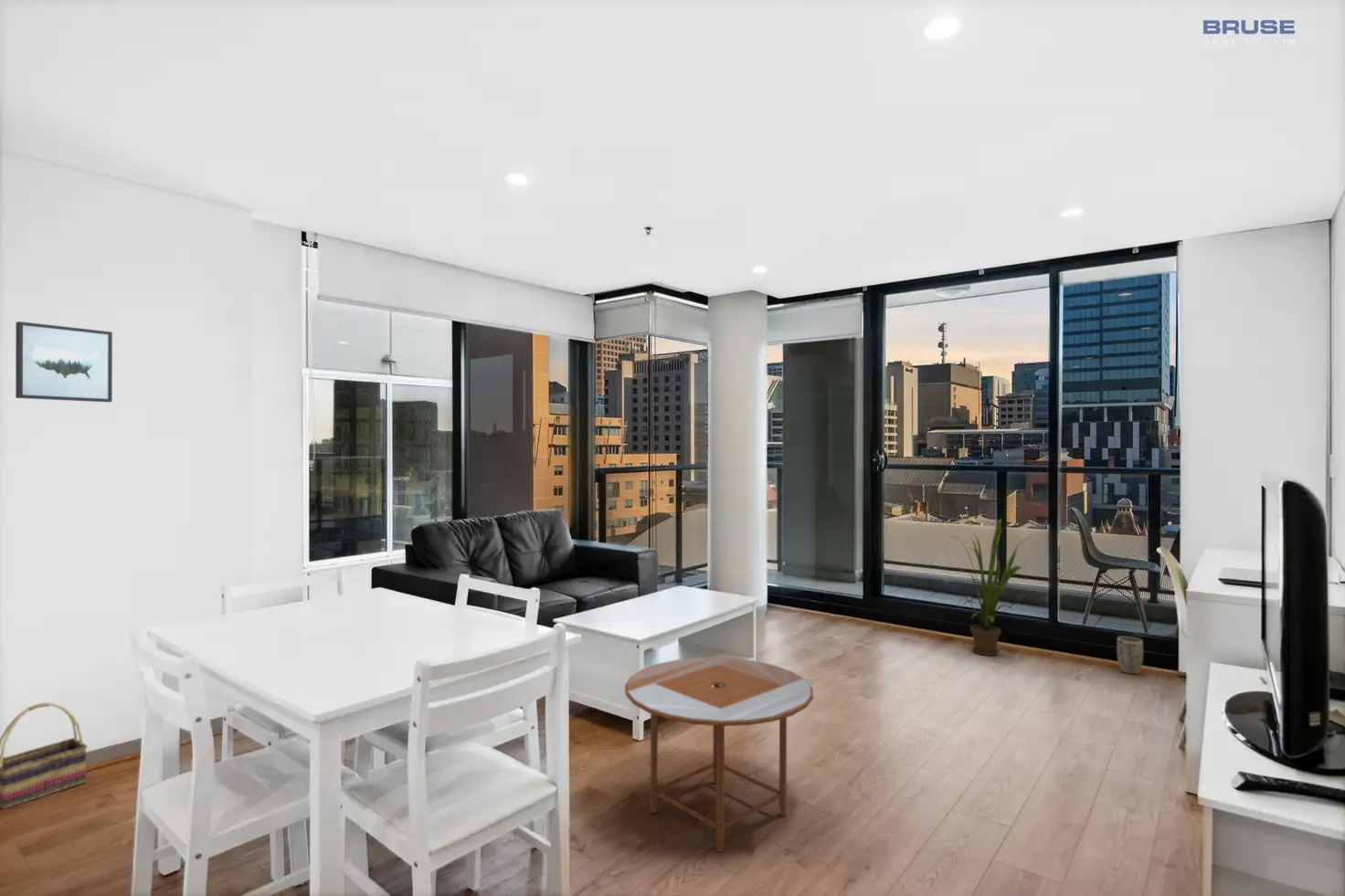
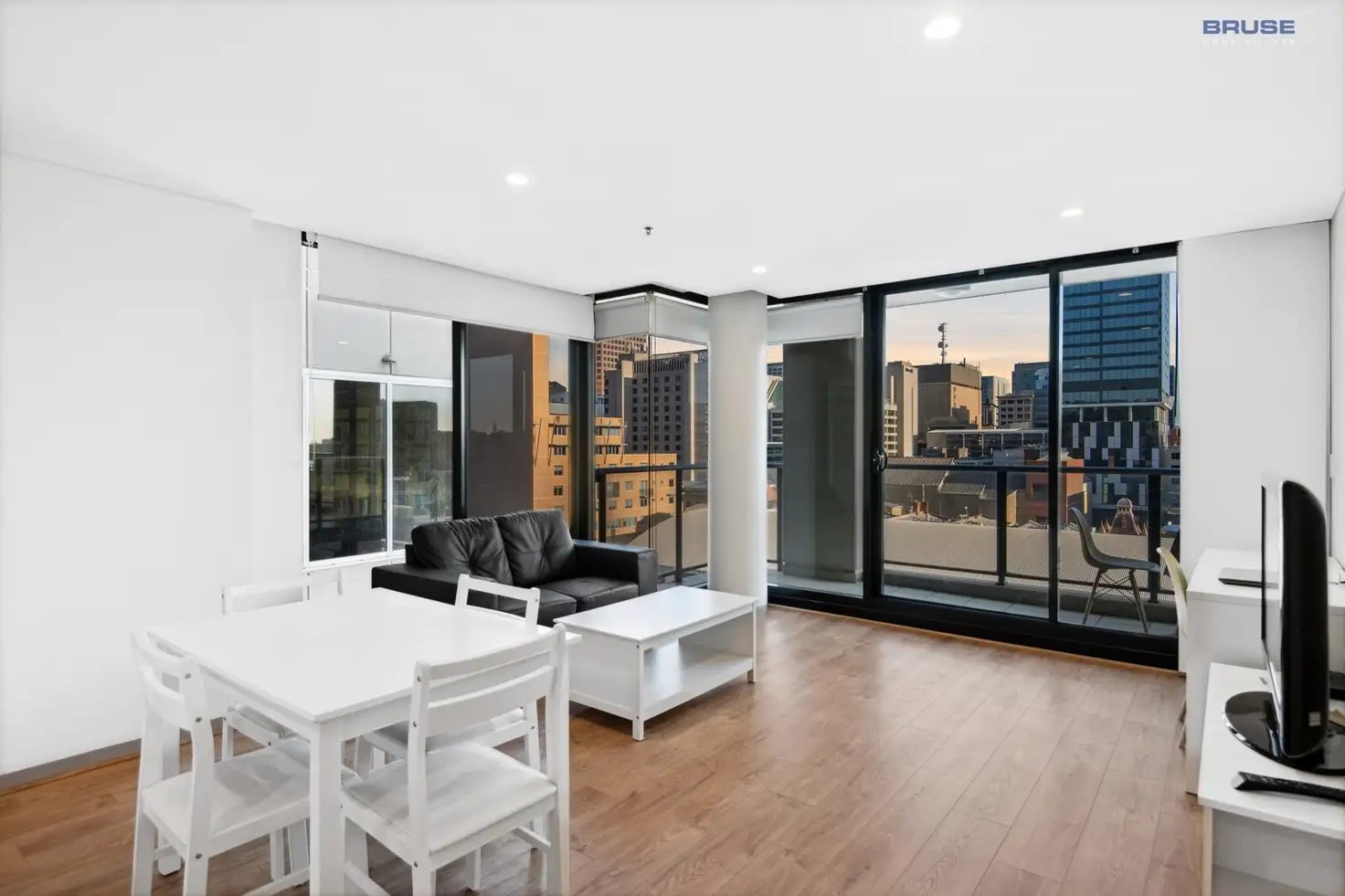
- basket (40, 747)
- wall art (66, 364)
- house plant (985, 585)
- plant pot (1129, 655)
- side table (717, 748)
